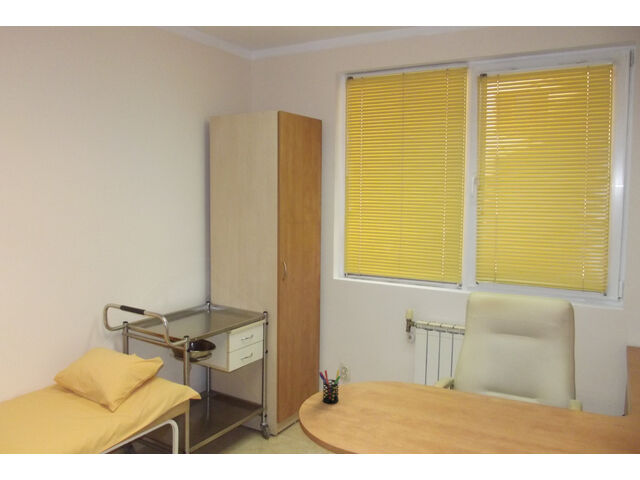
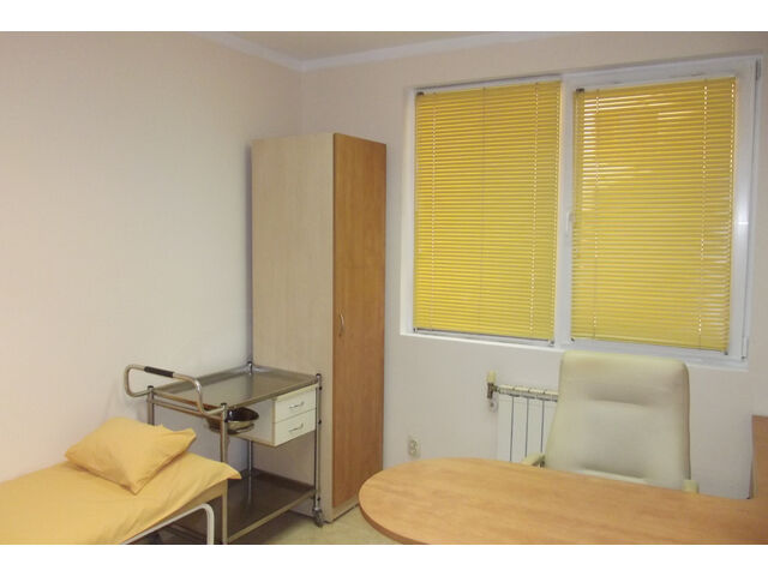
- pen holder (331, 385)
